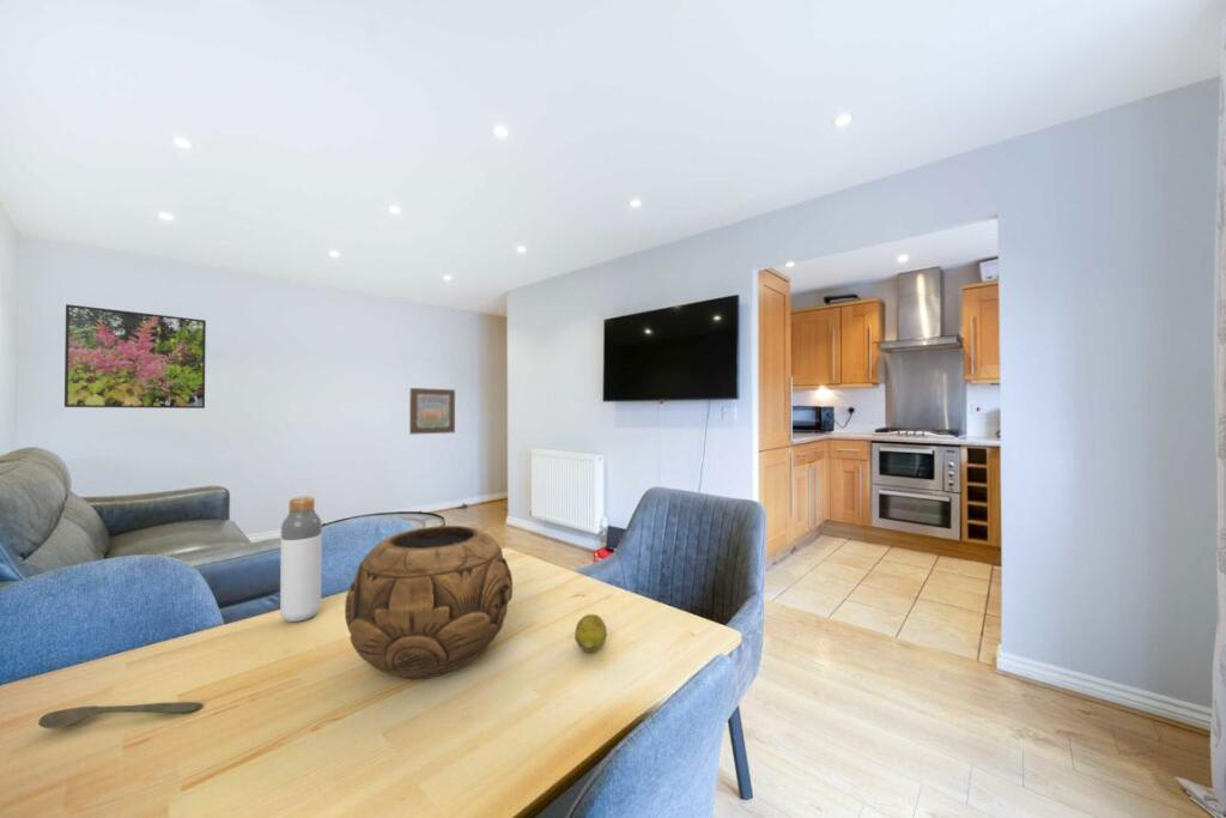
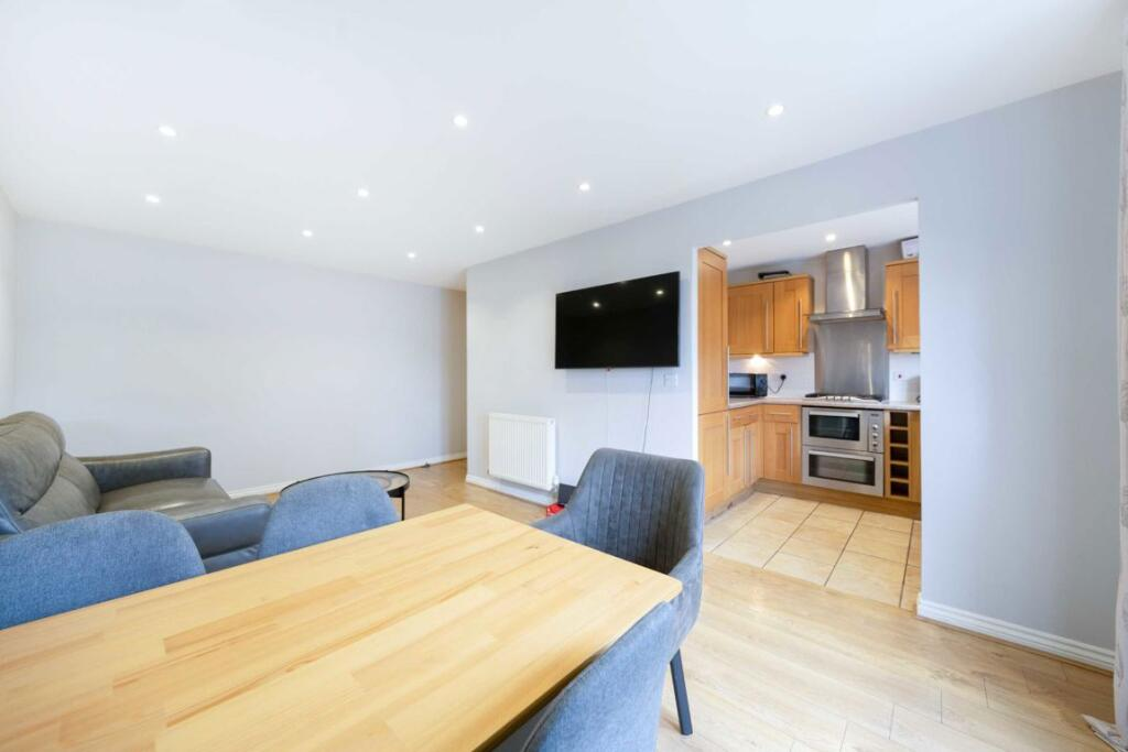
- wall art (432, 411)
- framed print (140, 359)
- decorative bowl (433, 595)
- fruit (590, 634)
- spoon (125, 711)
- bottle (301, 557)
